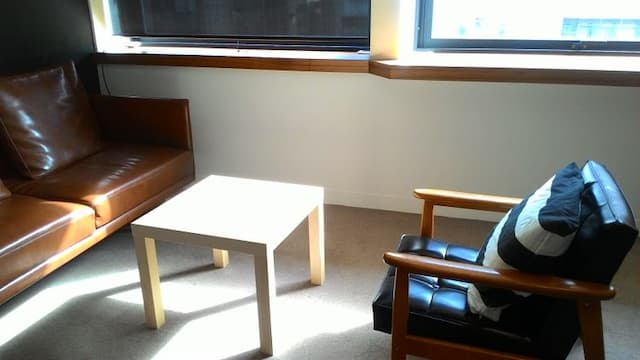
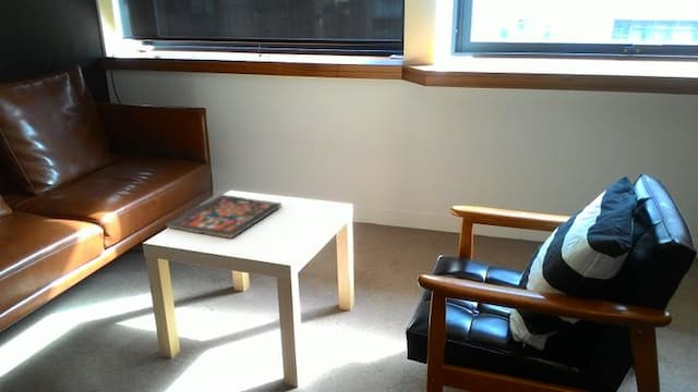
+ board game (227, 213)
